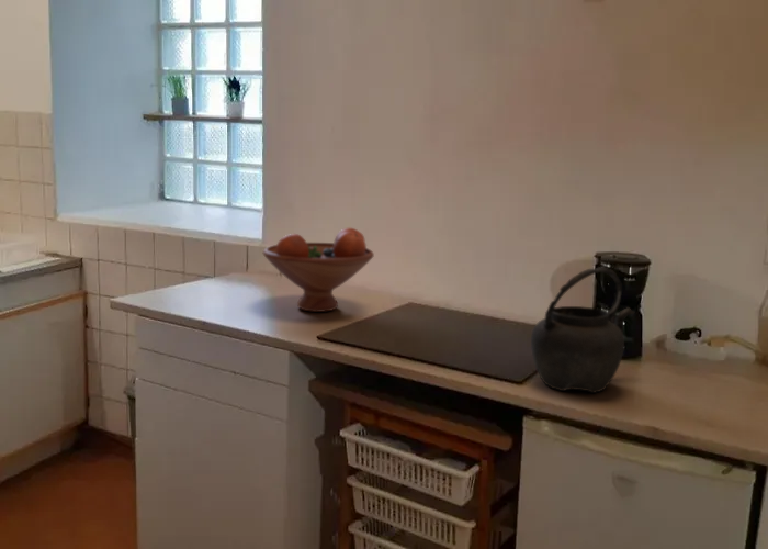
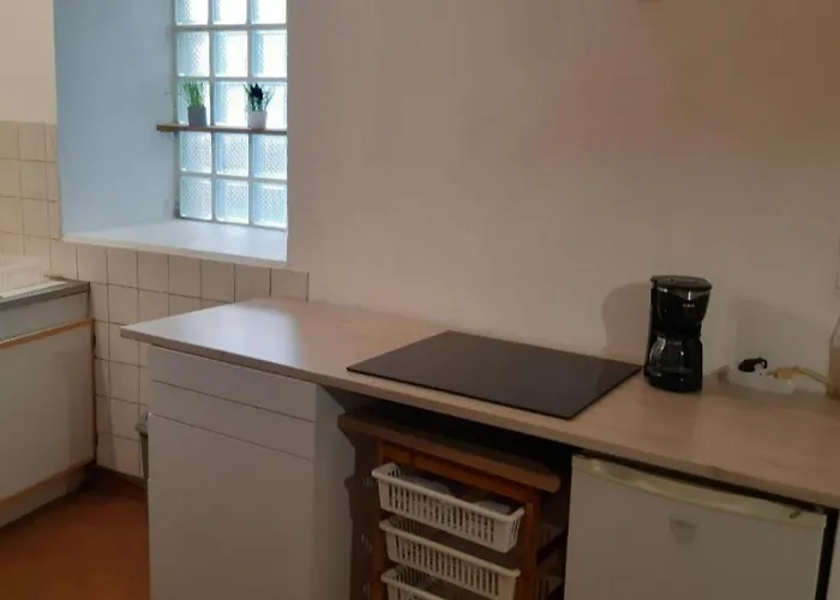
- kettle (590, 324)
- fruit bowl (318, 268)
